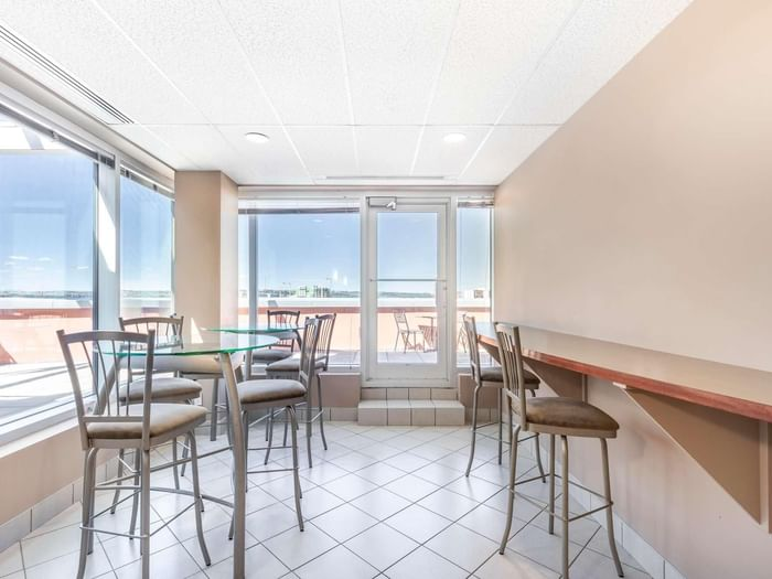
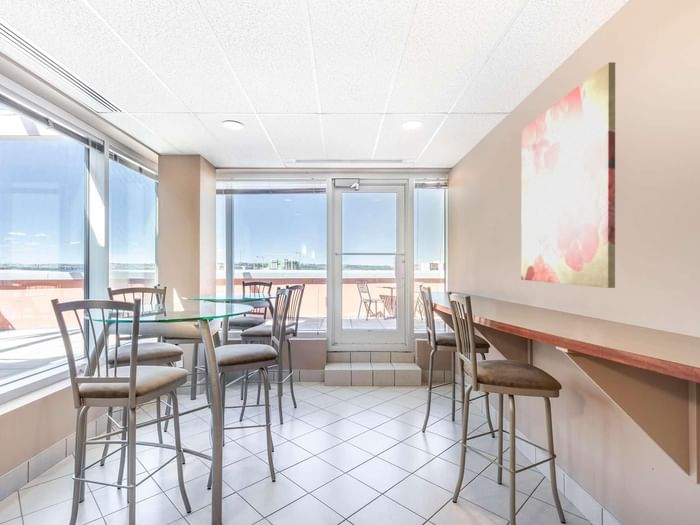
+ wall art (558, 193)
